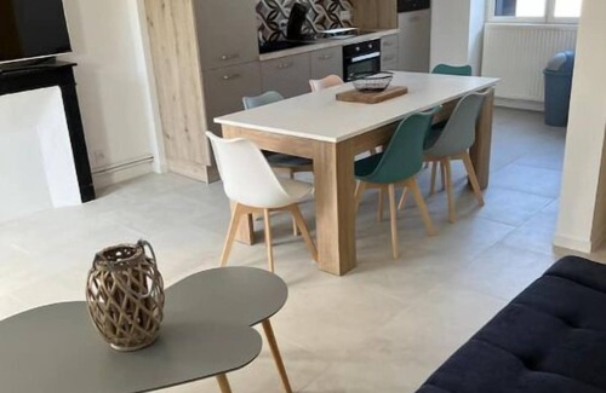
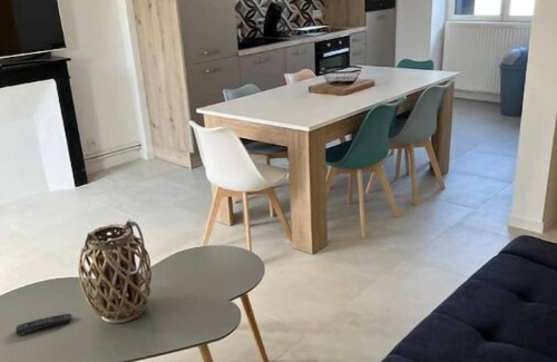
+ remote control (45, 322)
